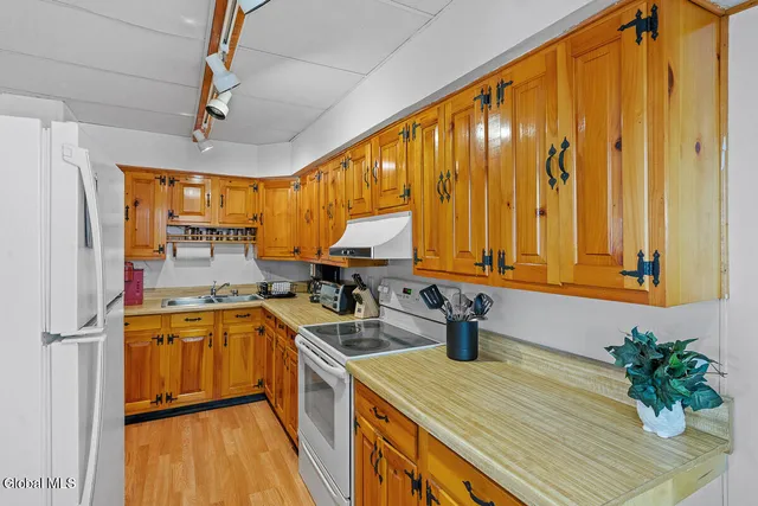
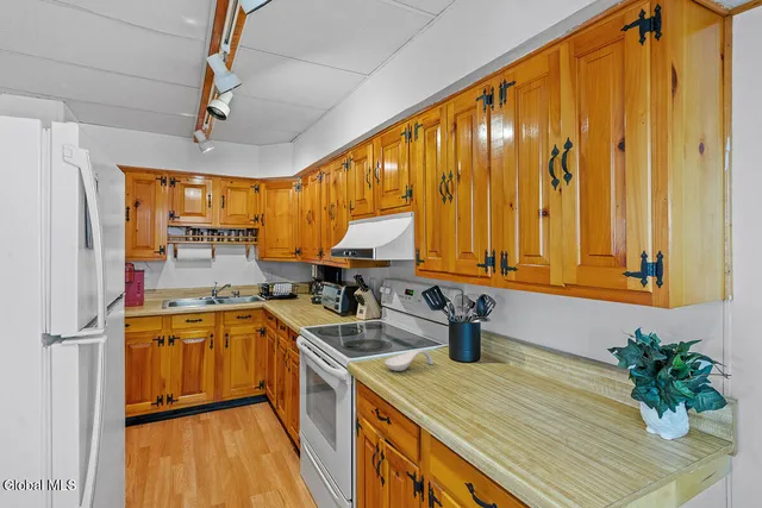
+ spoon rest (408, 359)
